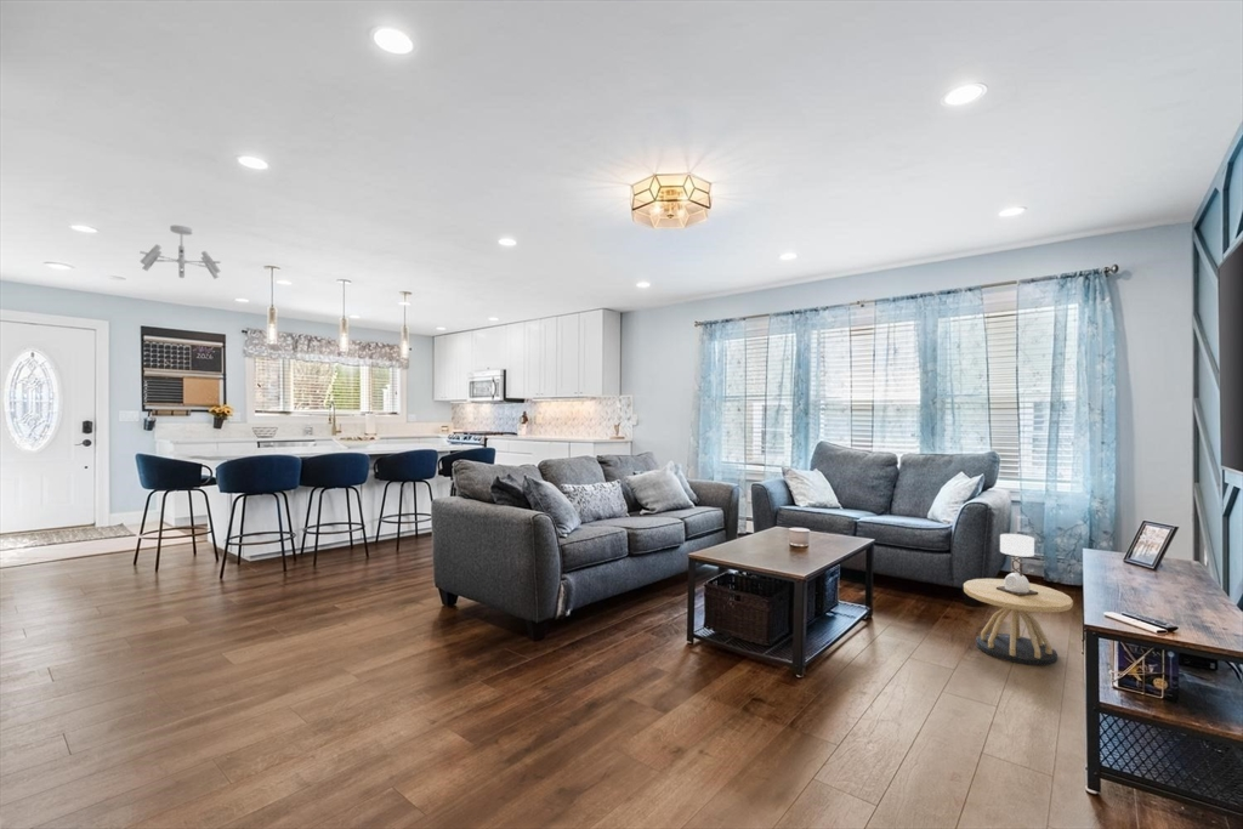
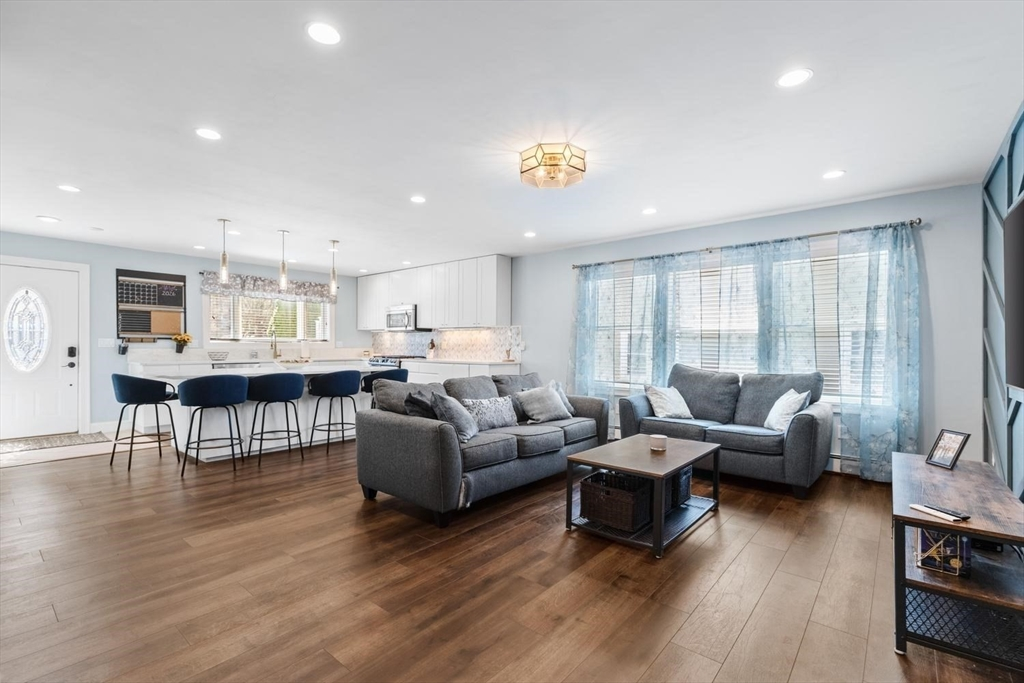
- ceiling light fixture (181, 250)
- side table (1015, 594)
